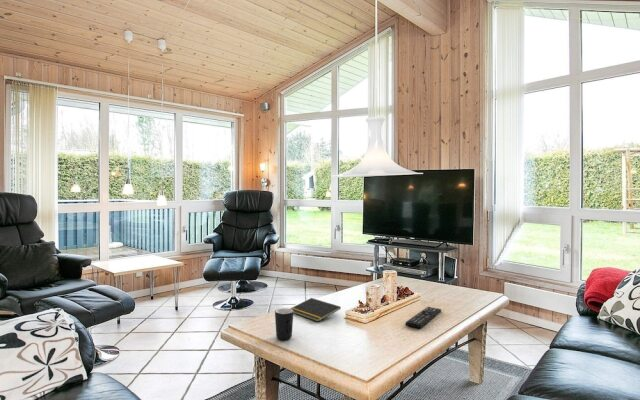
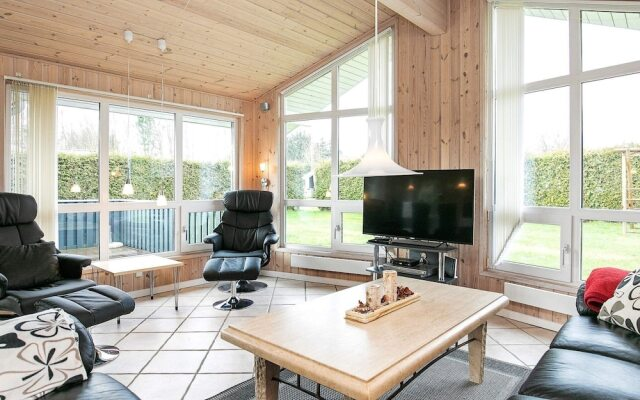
- remote control (424, 316)
- notepad (314, 309)
- mug (285, 325)
